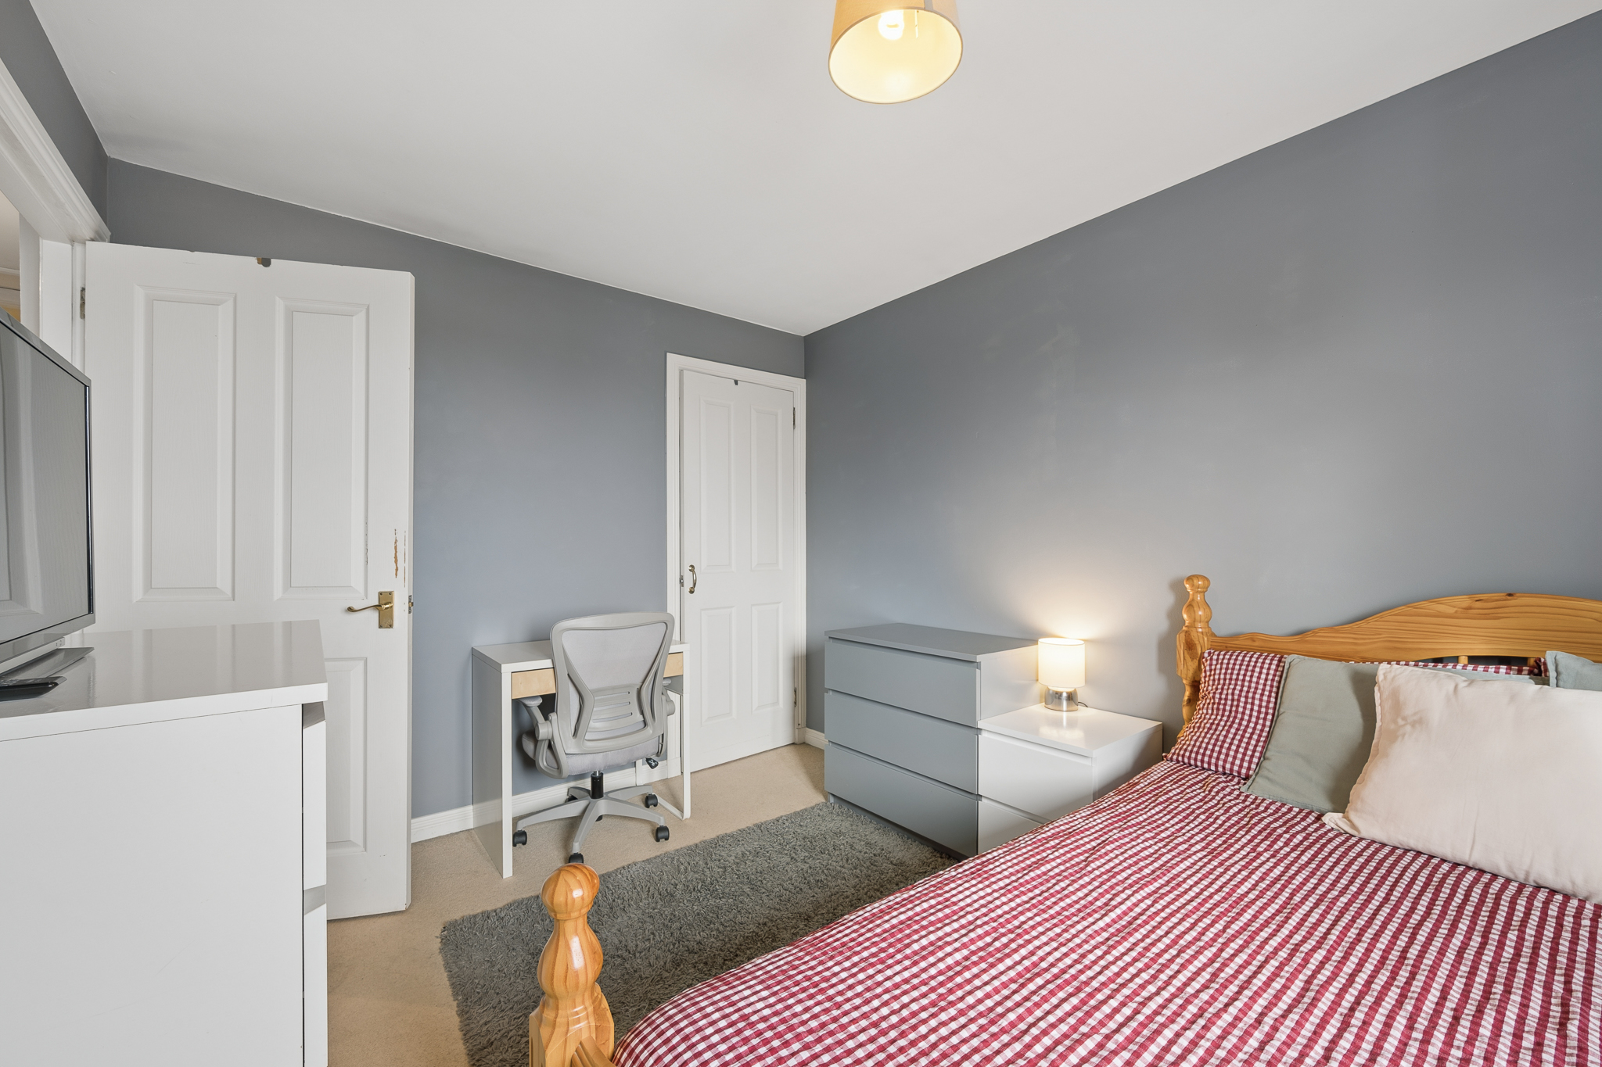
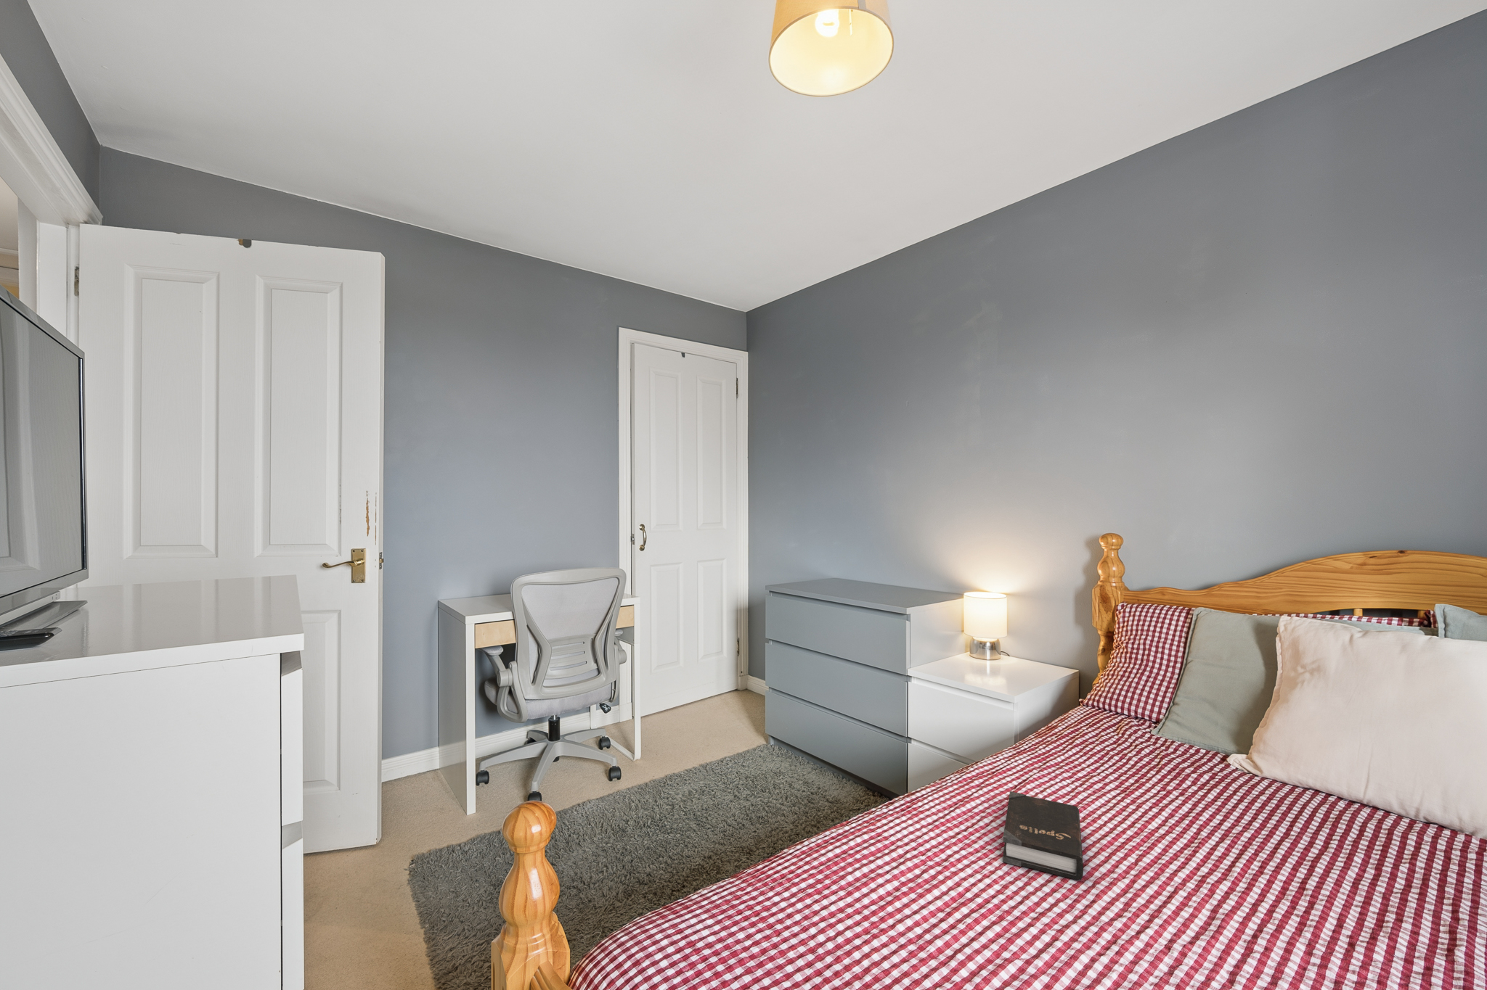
+ hardback book (1043, 832)
